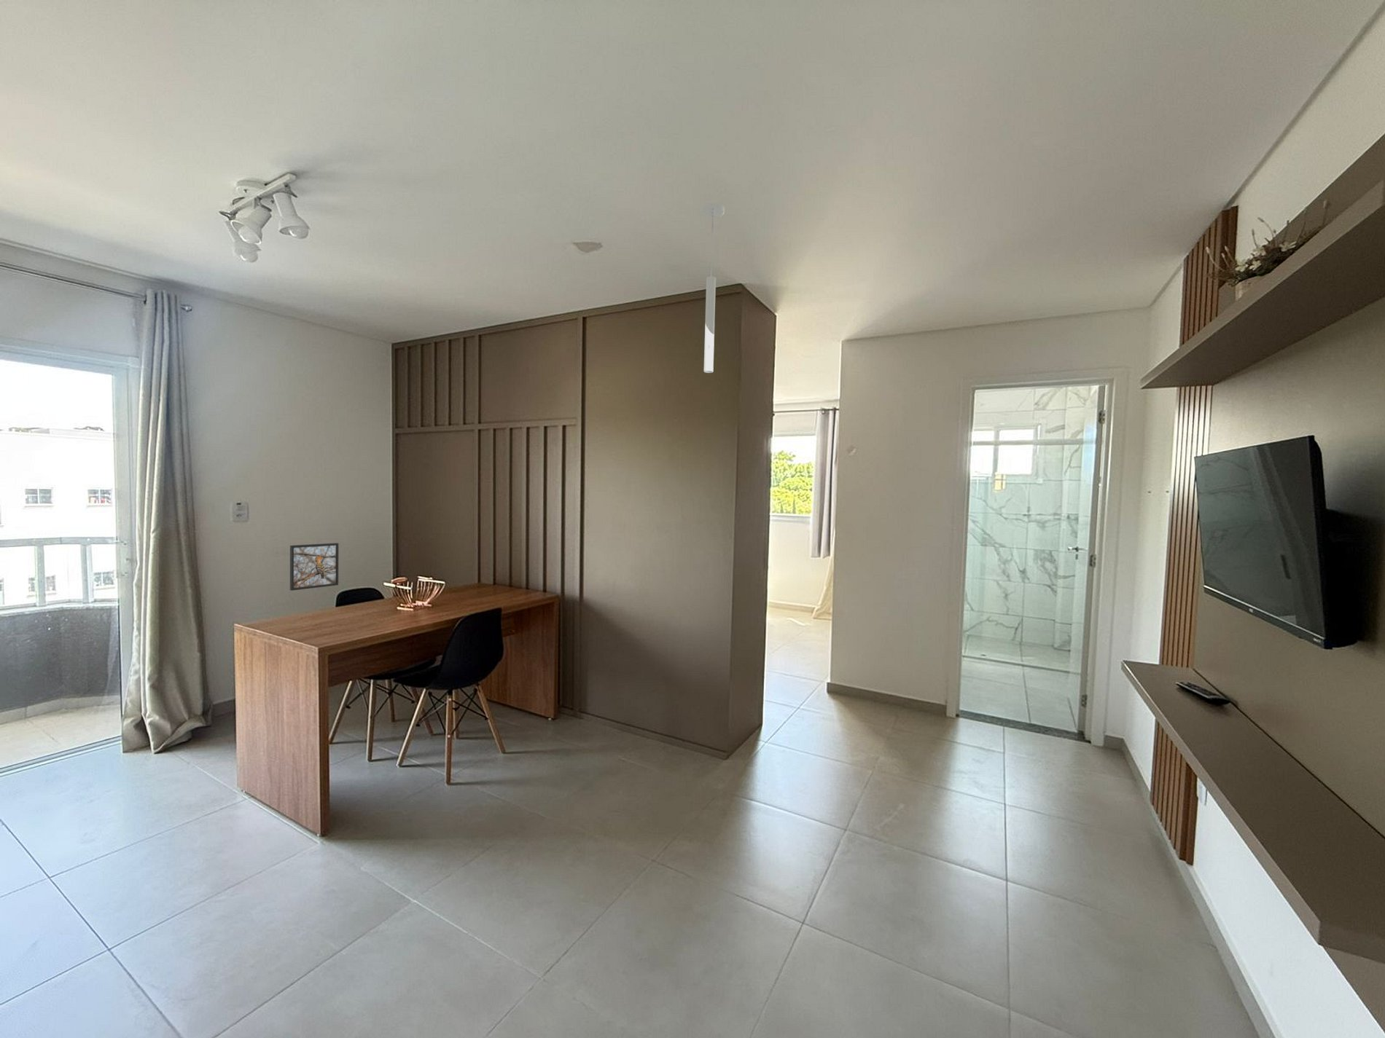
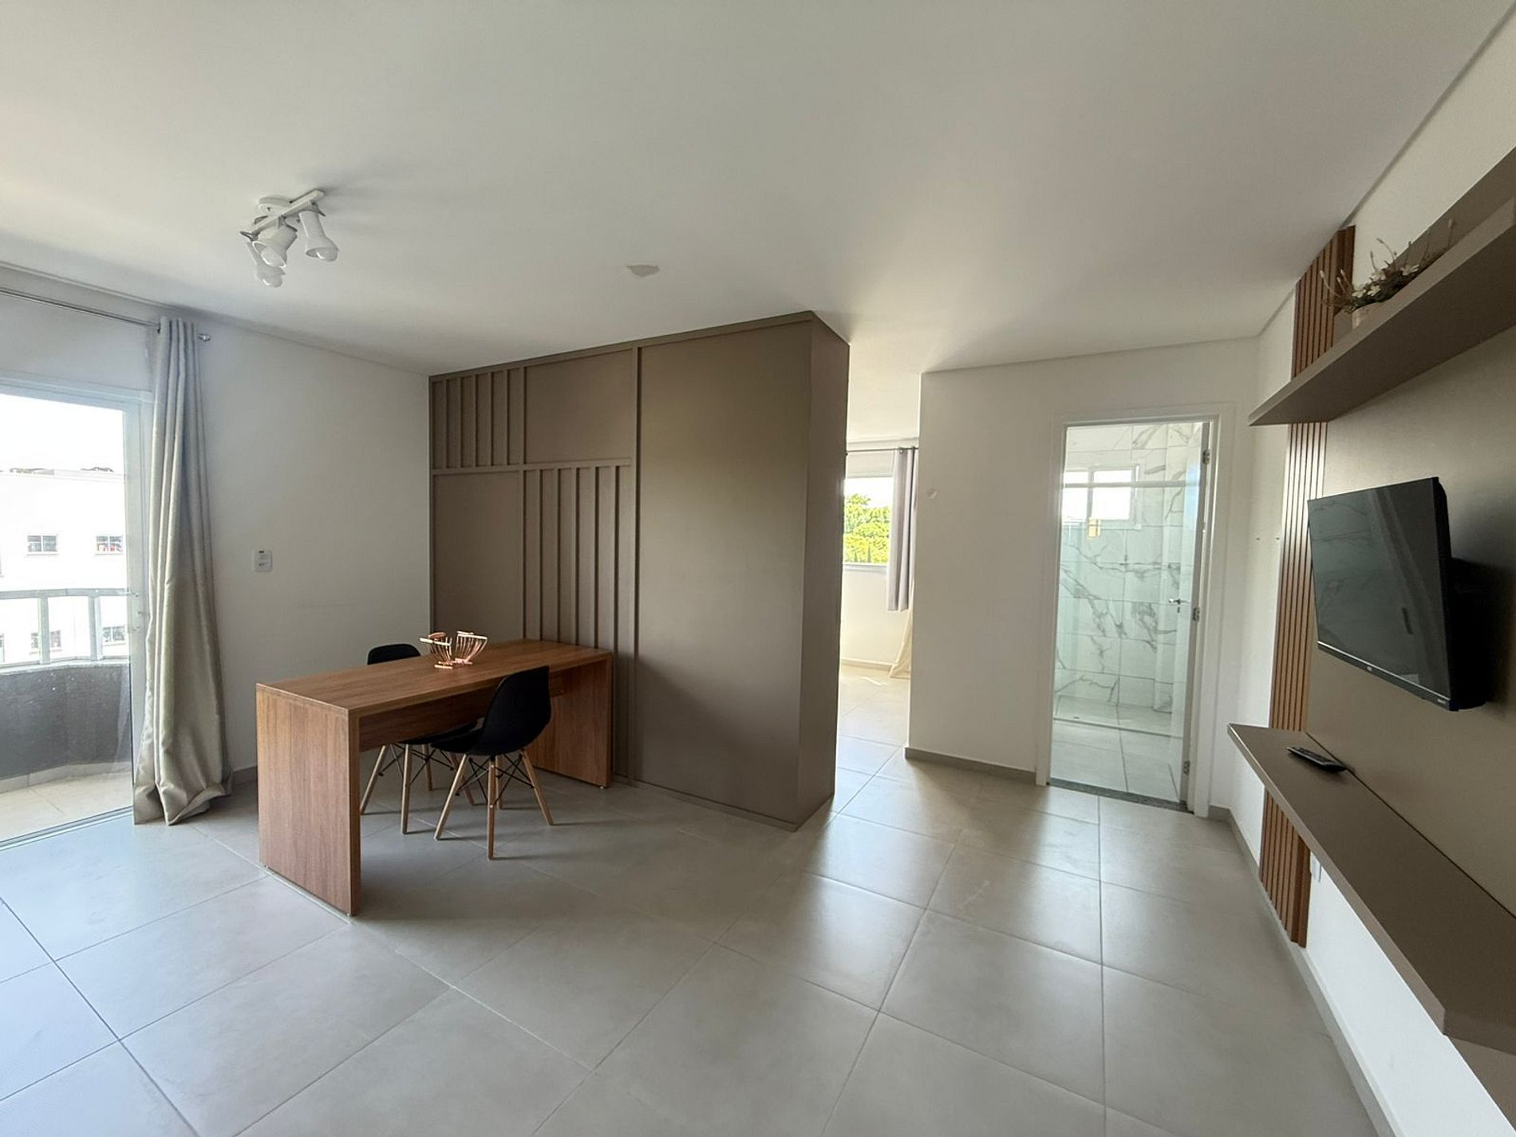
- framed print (315, 565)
- ceiling light (711, 291)
